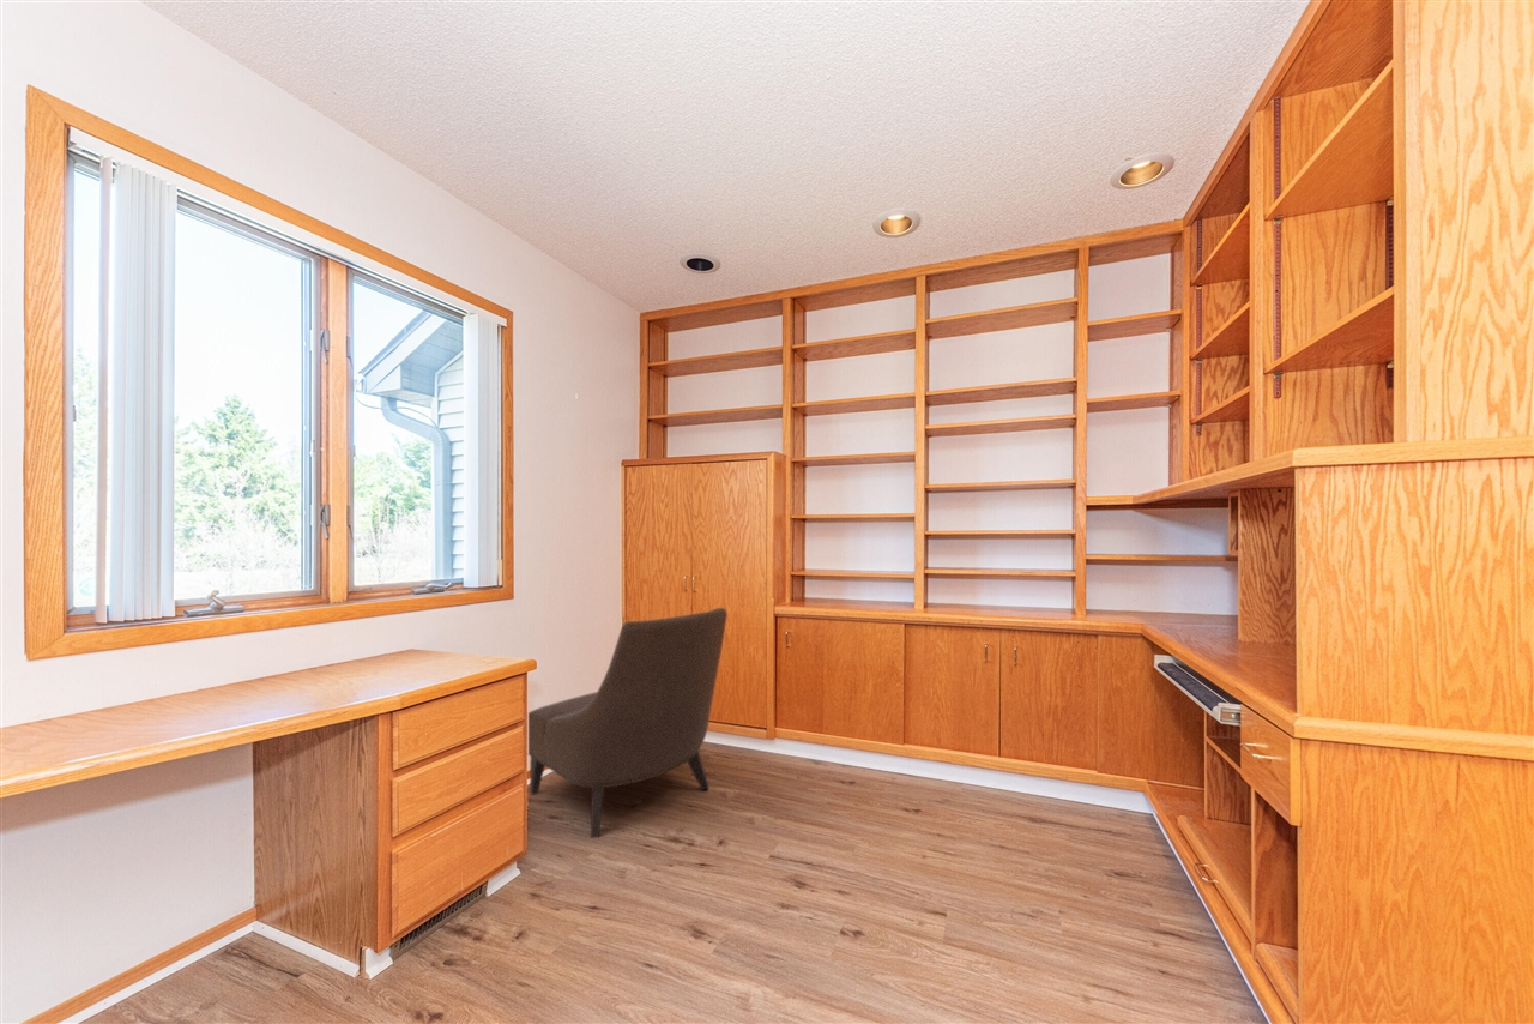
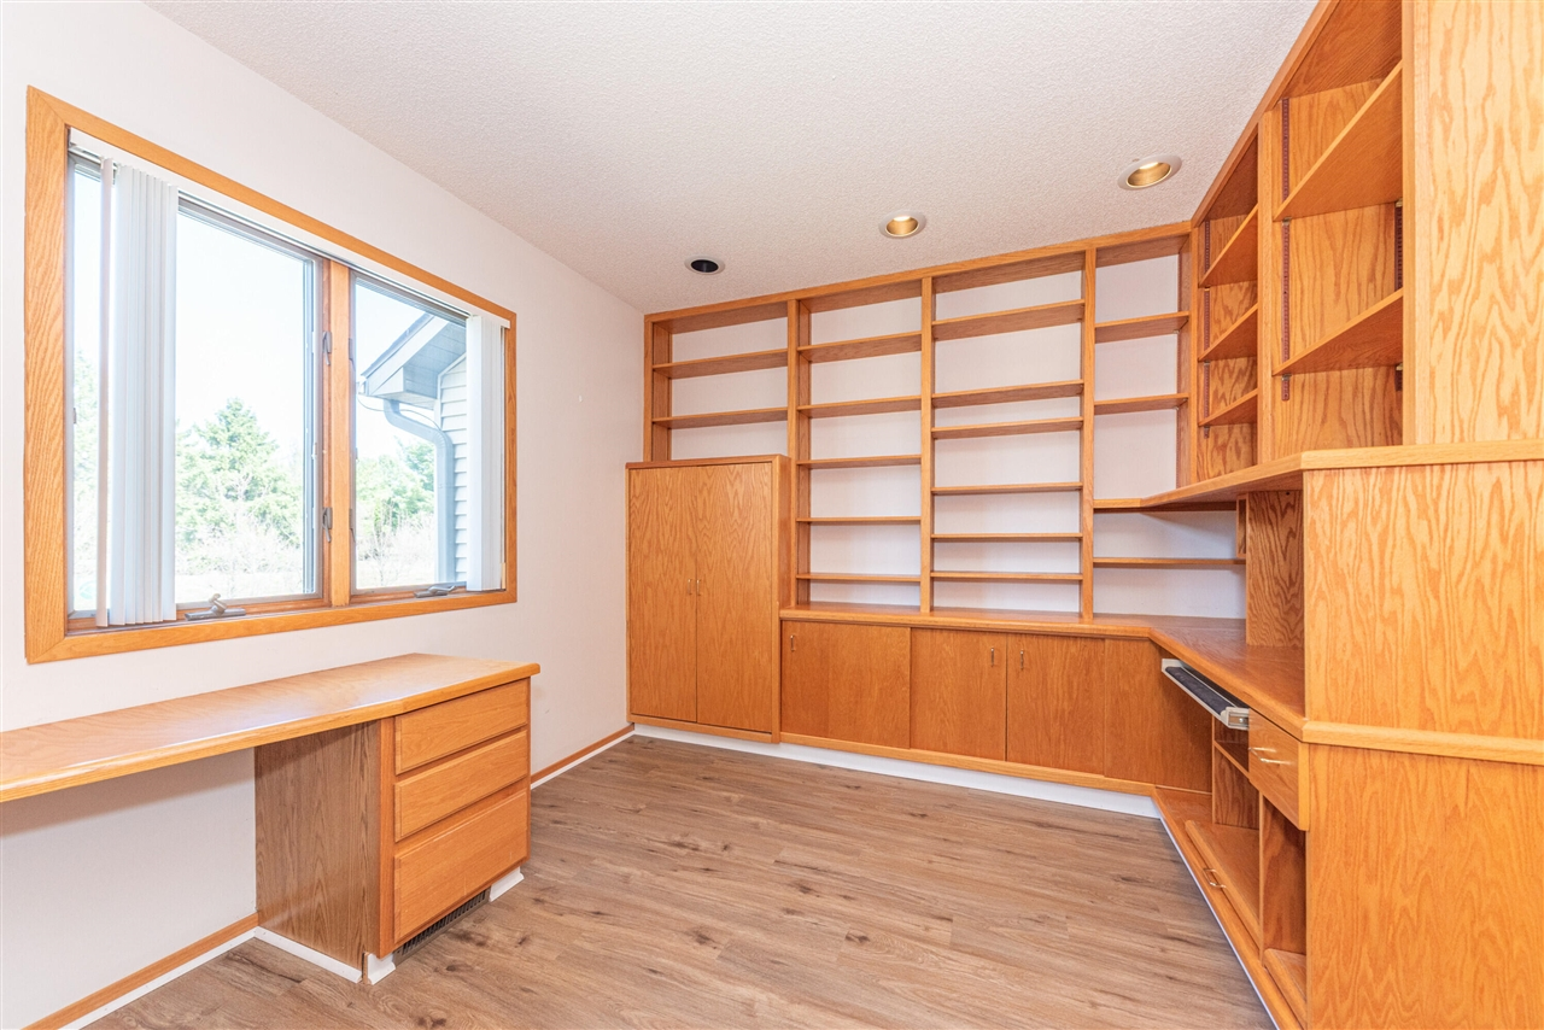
- chair (633, 700)
